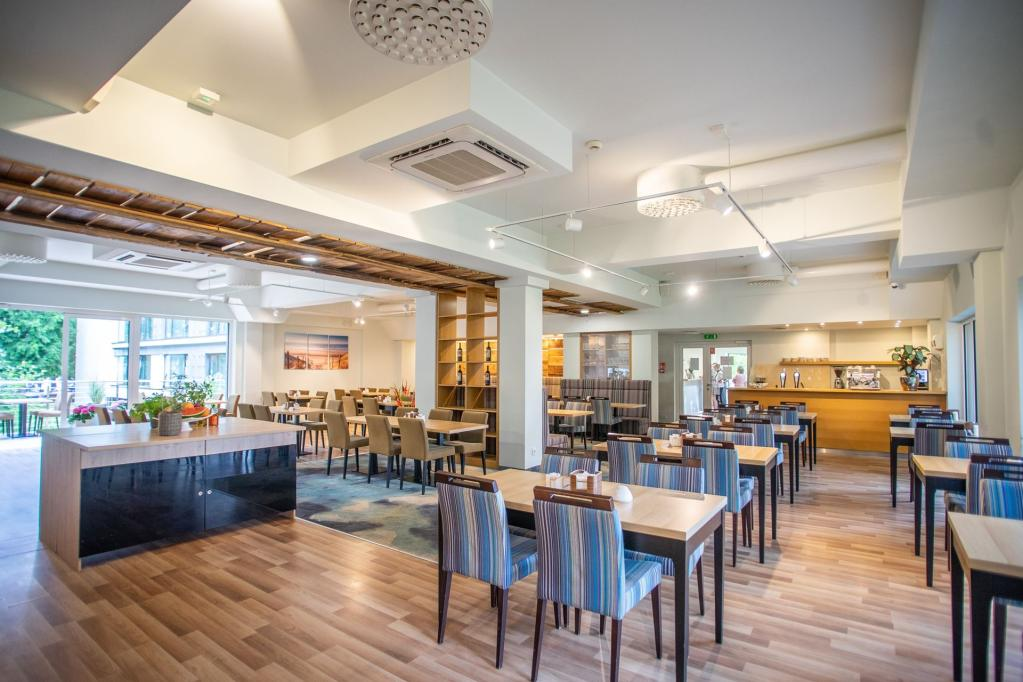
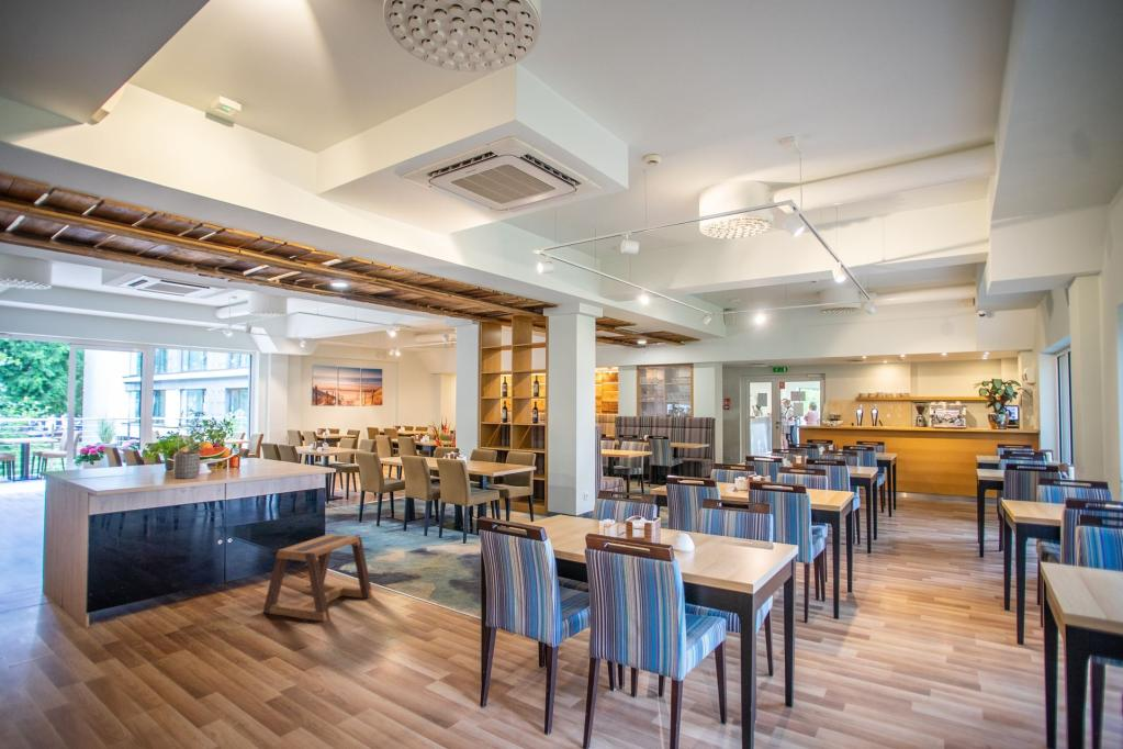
+ stool (321, 573)
